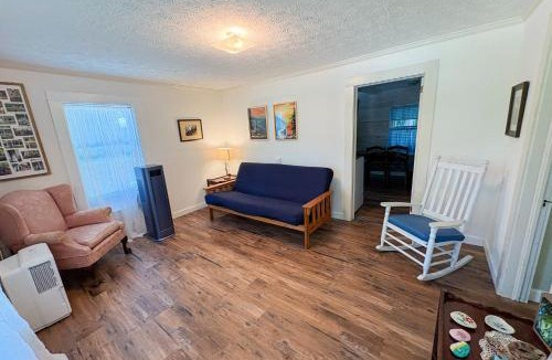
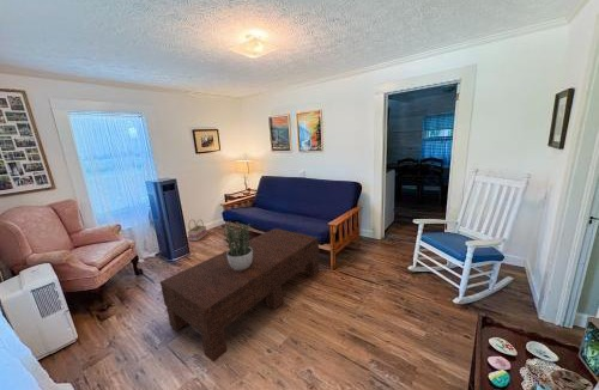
+ potted plant (237, 242)
+ coffee table (253, 275)
+ basket (196, 228)
